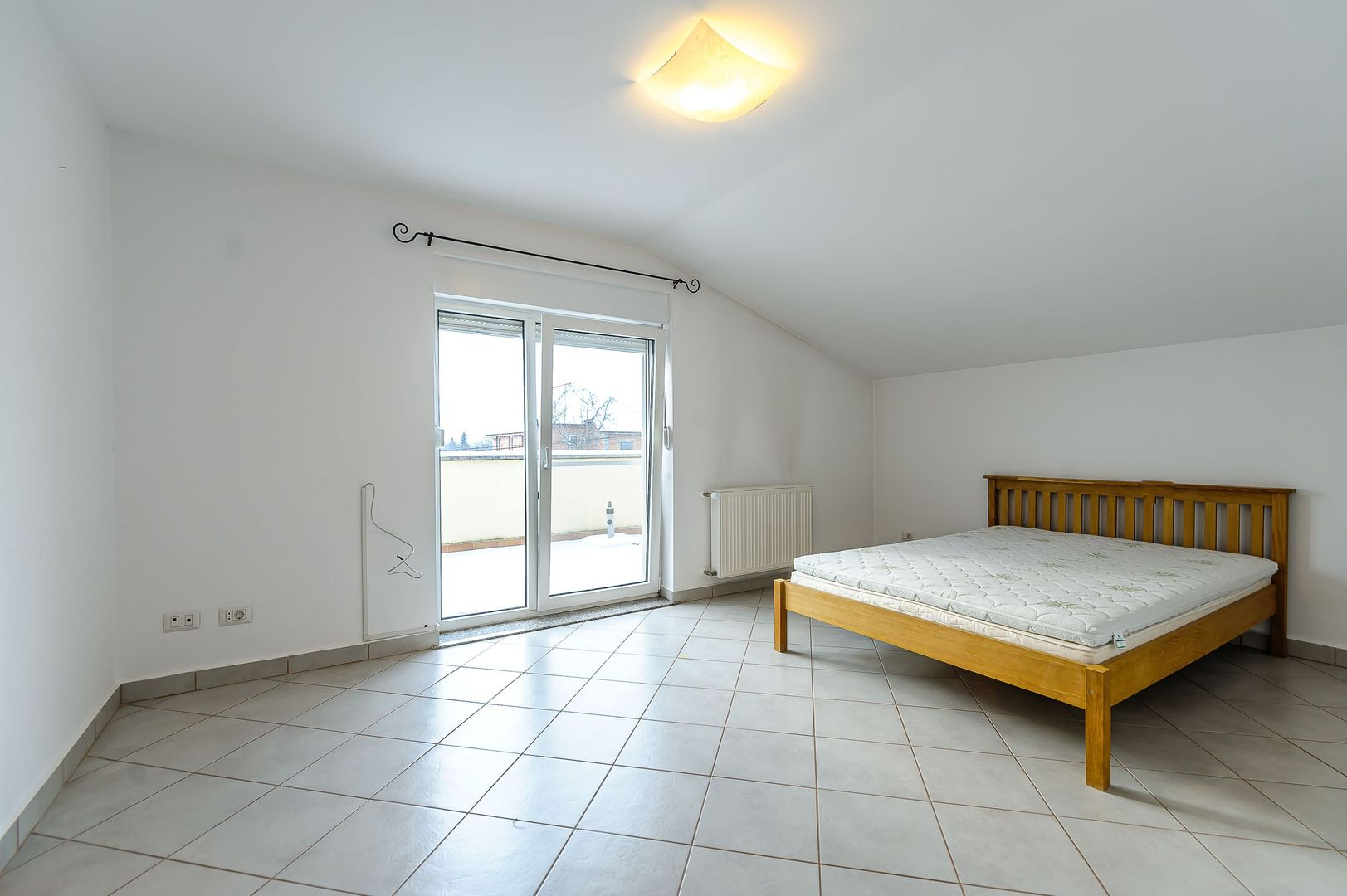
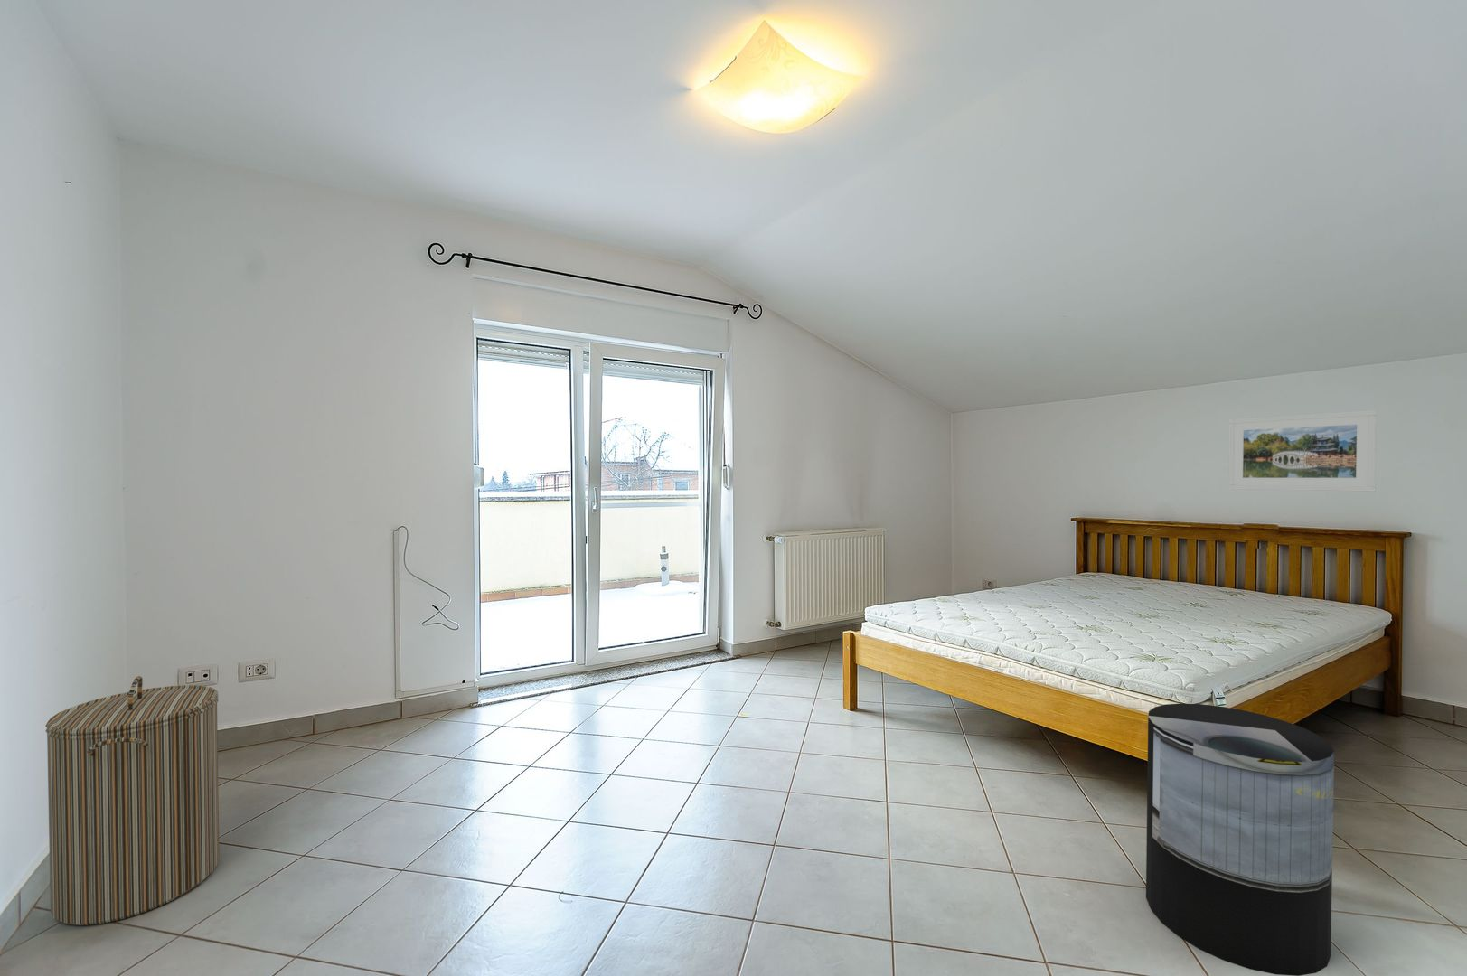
+ laundry hamper (139, 780)
+ trash can (1233, 825)
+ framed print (1296, 453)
